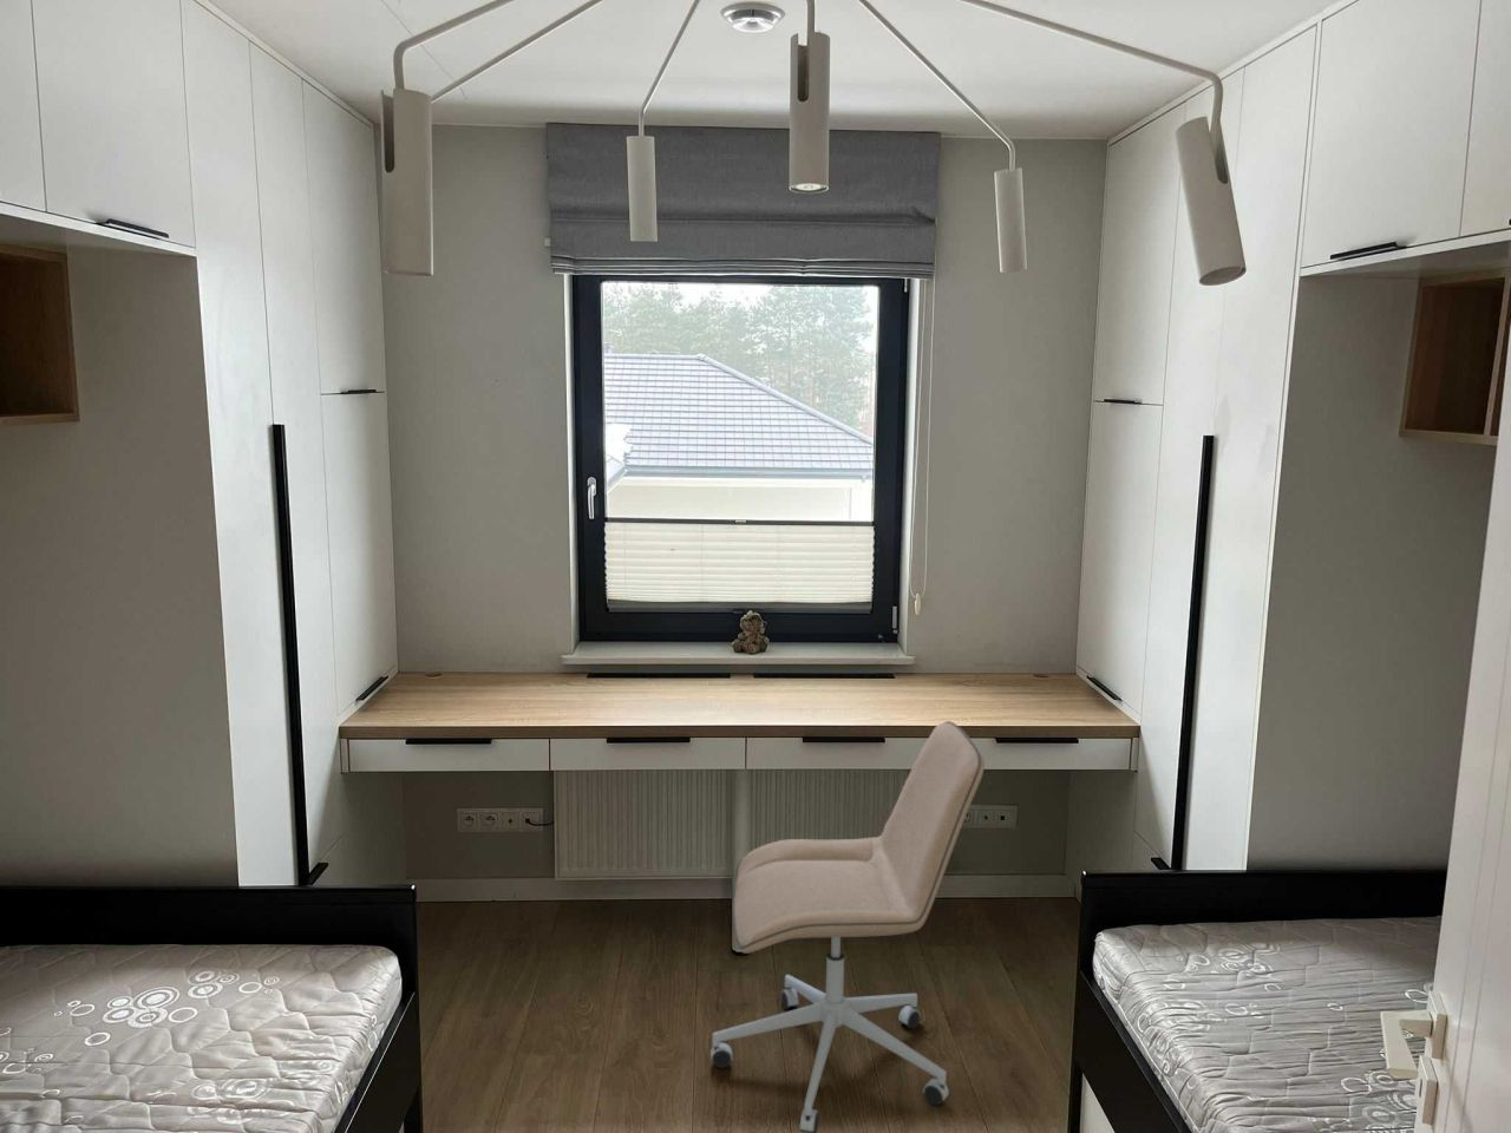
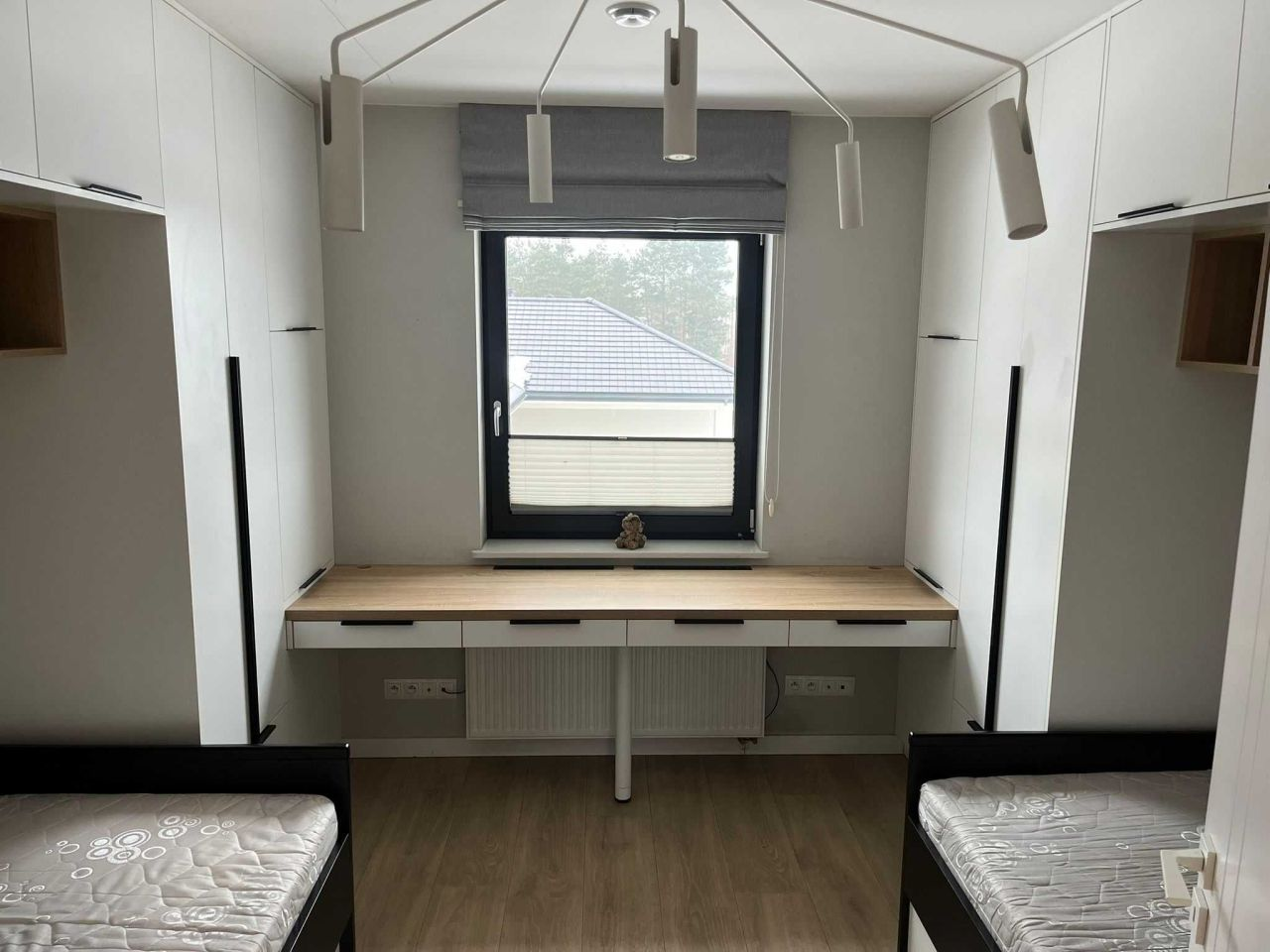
- office chair (839, 903)
